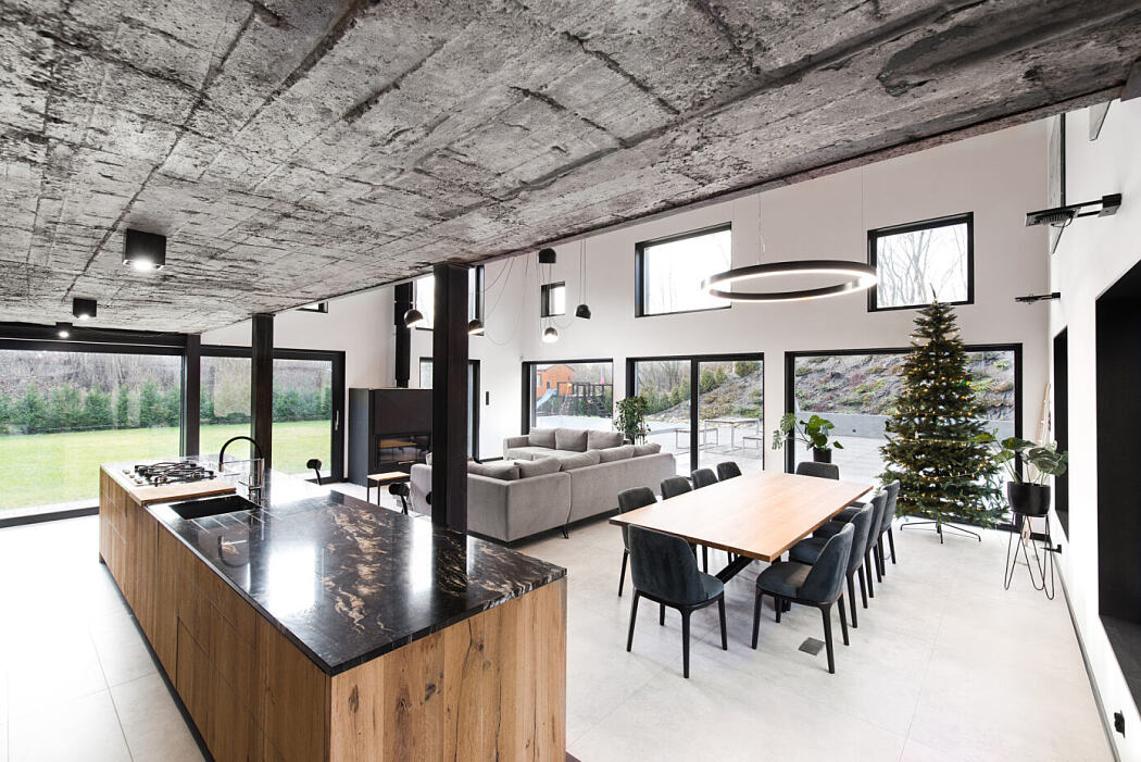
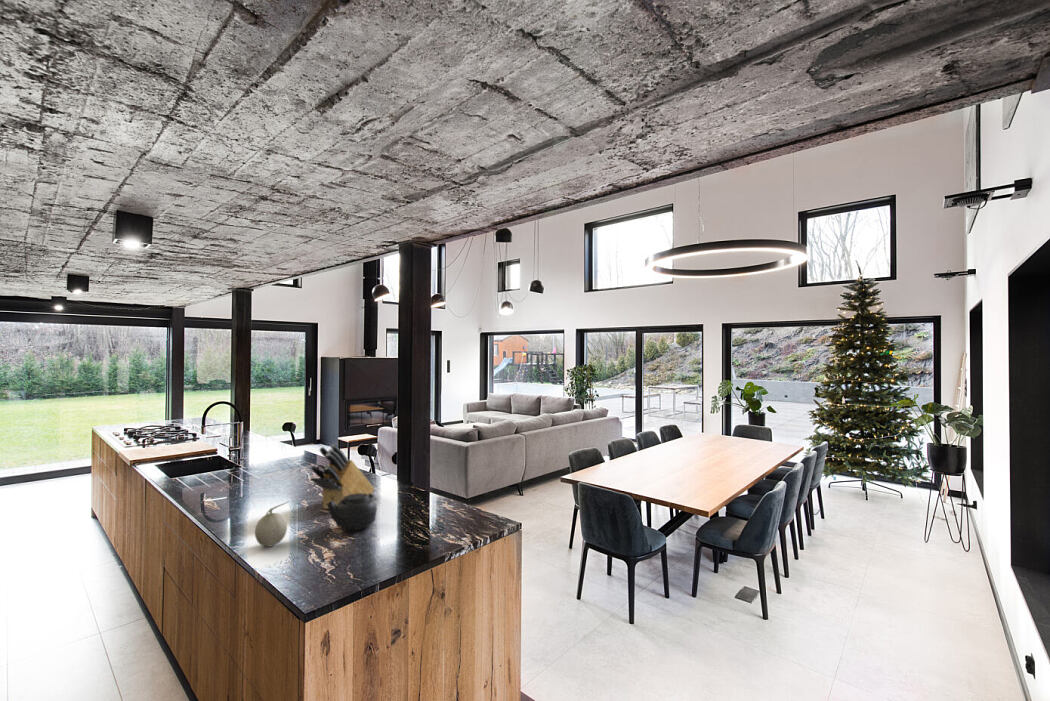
+ teapot (351, 512)
+ knife block (343, 472)
+ fruit (270, 525)
